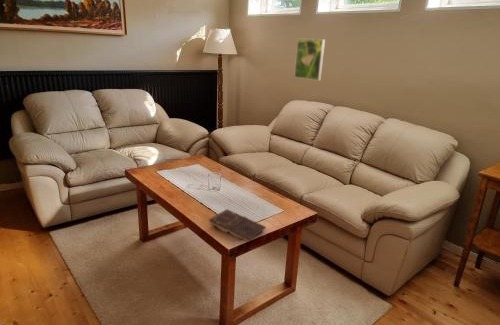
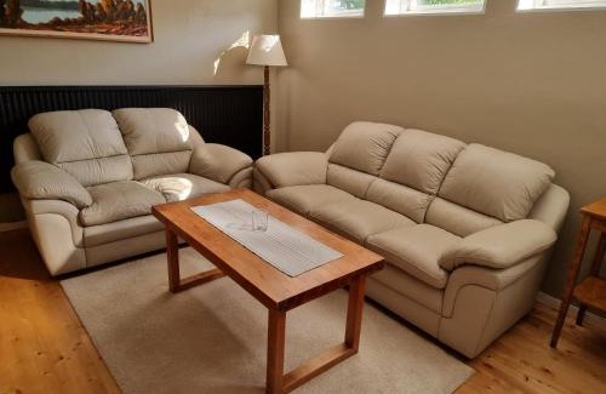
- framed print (309, 59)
- book (236, 225)
